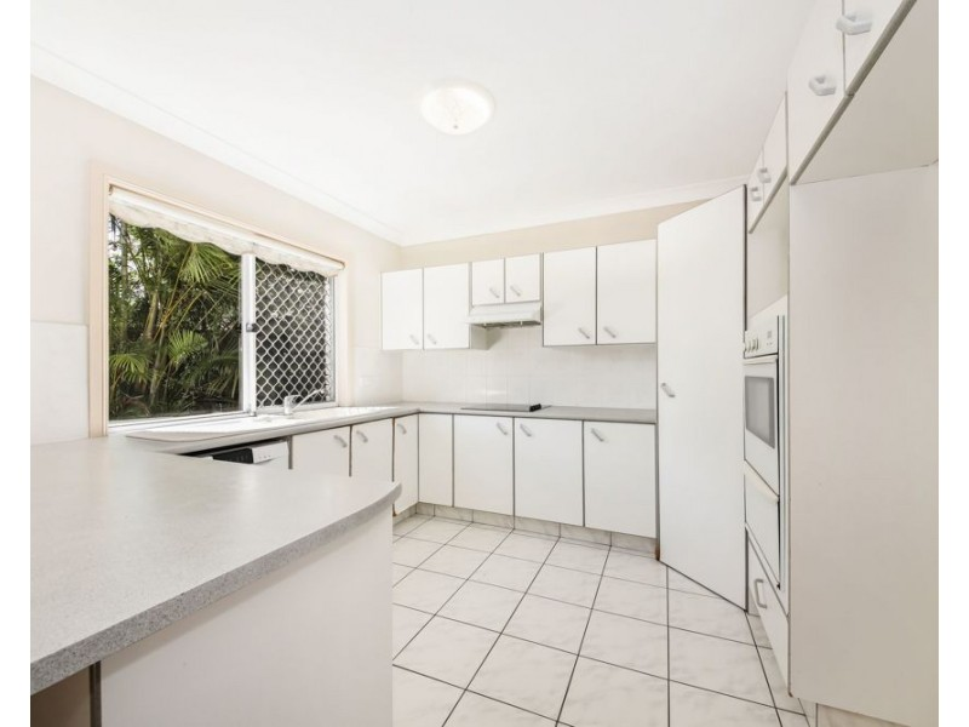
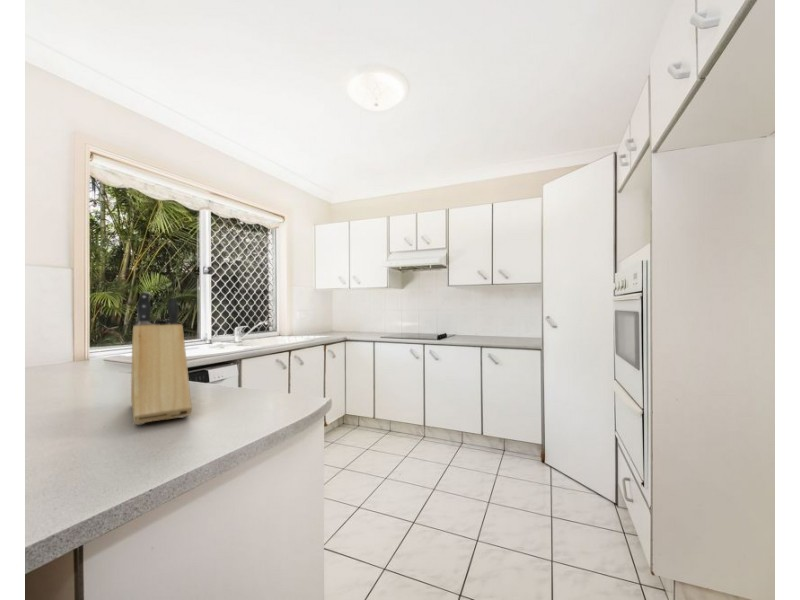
+ knife block (158, 348)
